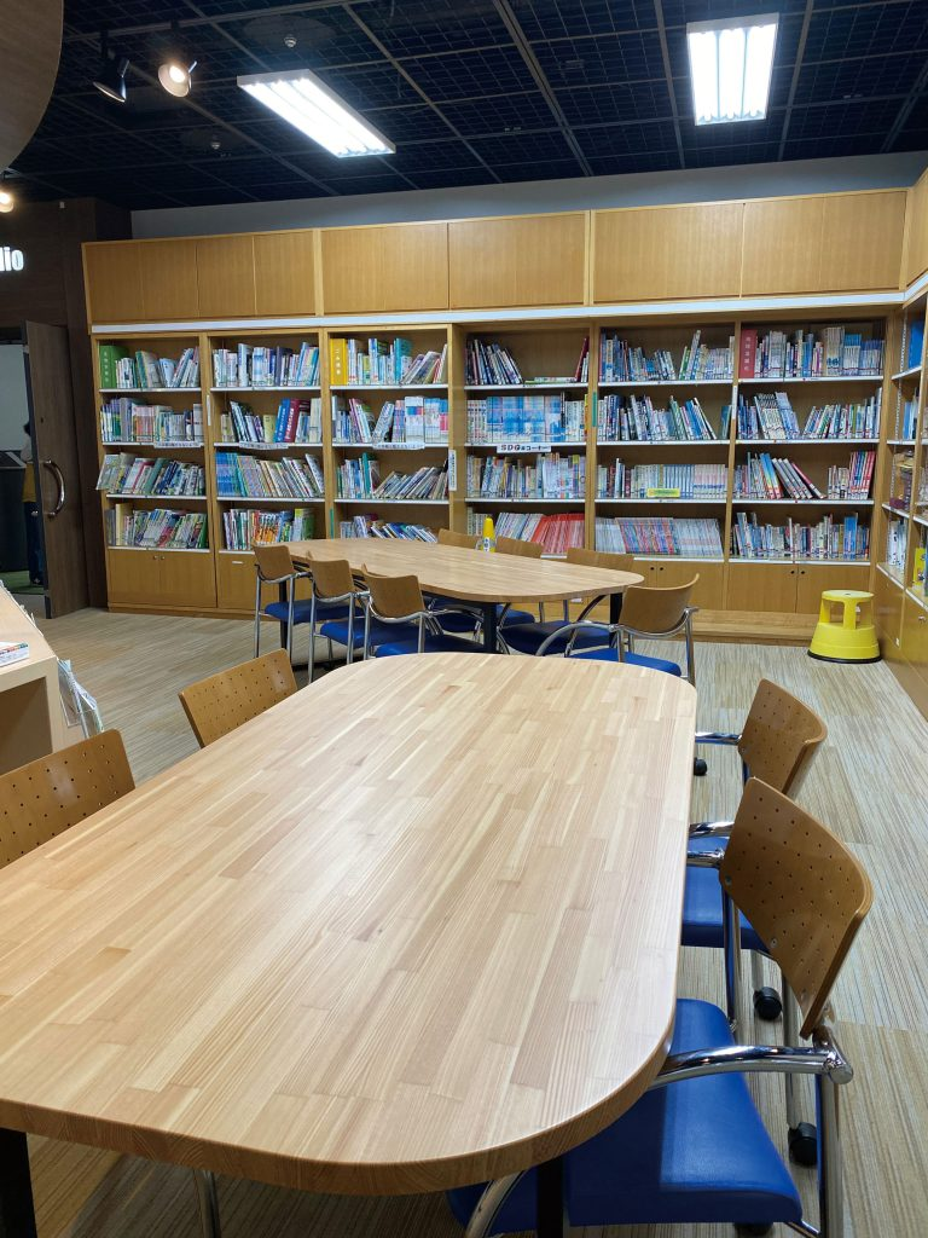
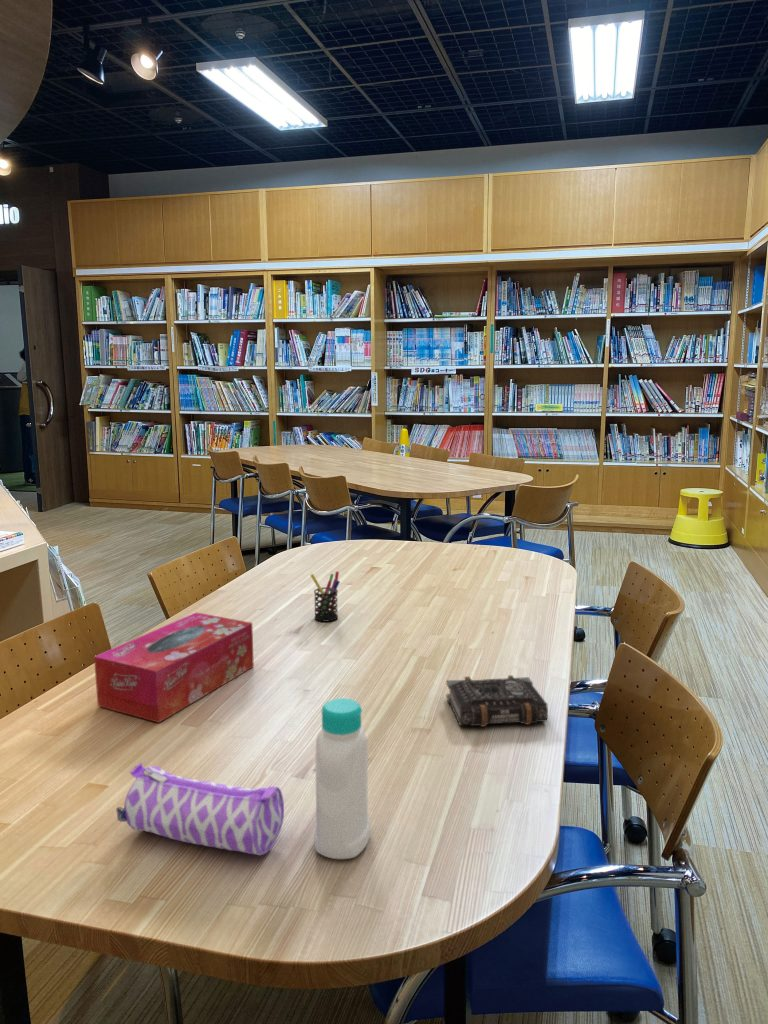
+ book (495, 699)
+ tissue box (179, 662)
+ pen holder (328, 593)
+ pencil case (204, 805)
+ bottle (342, 774)
